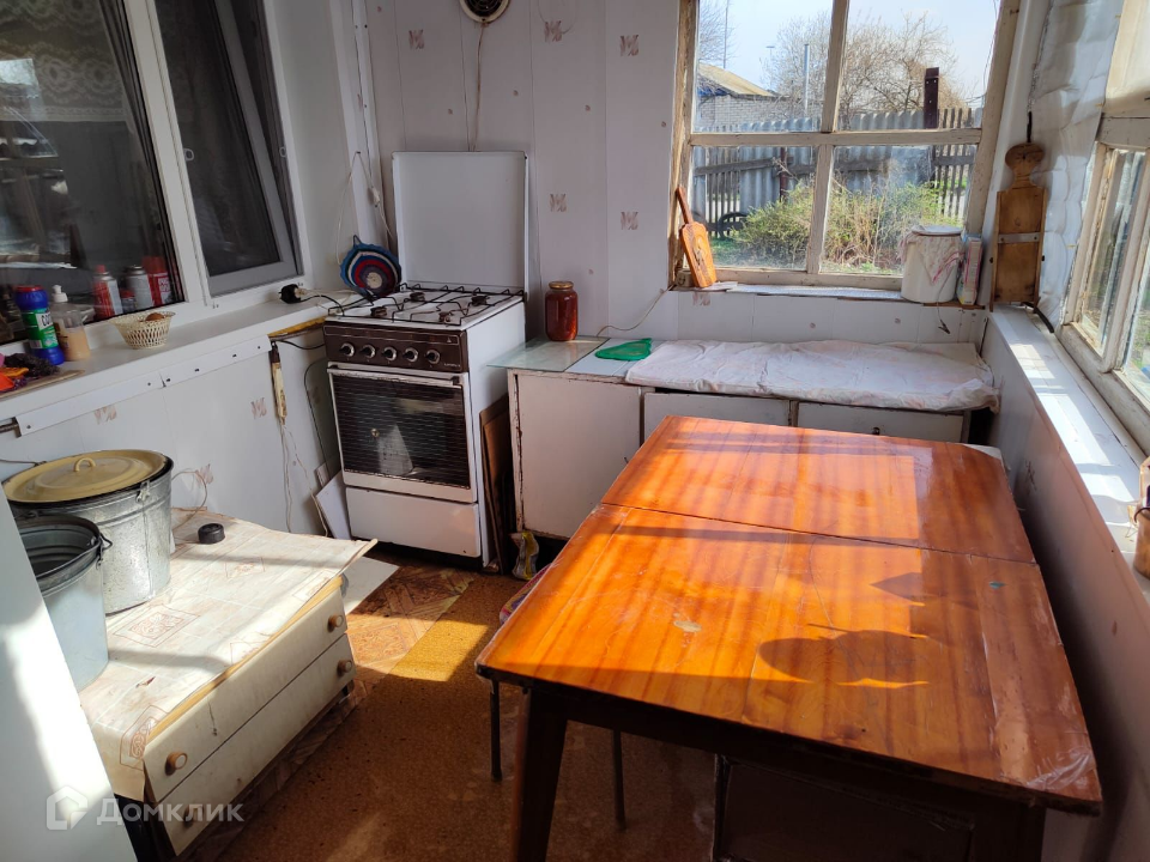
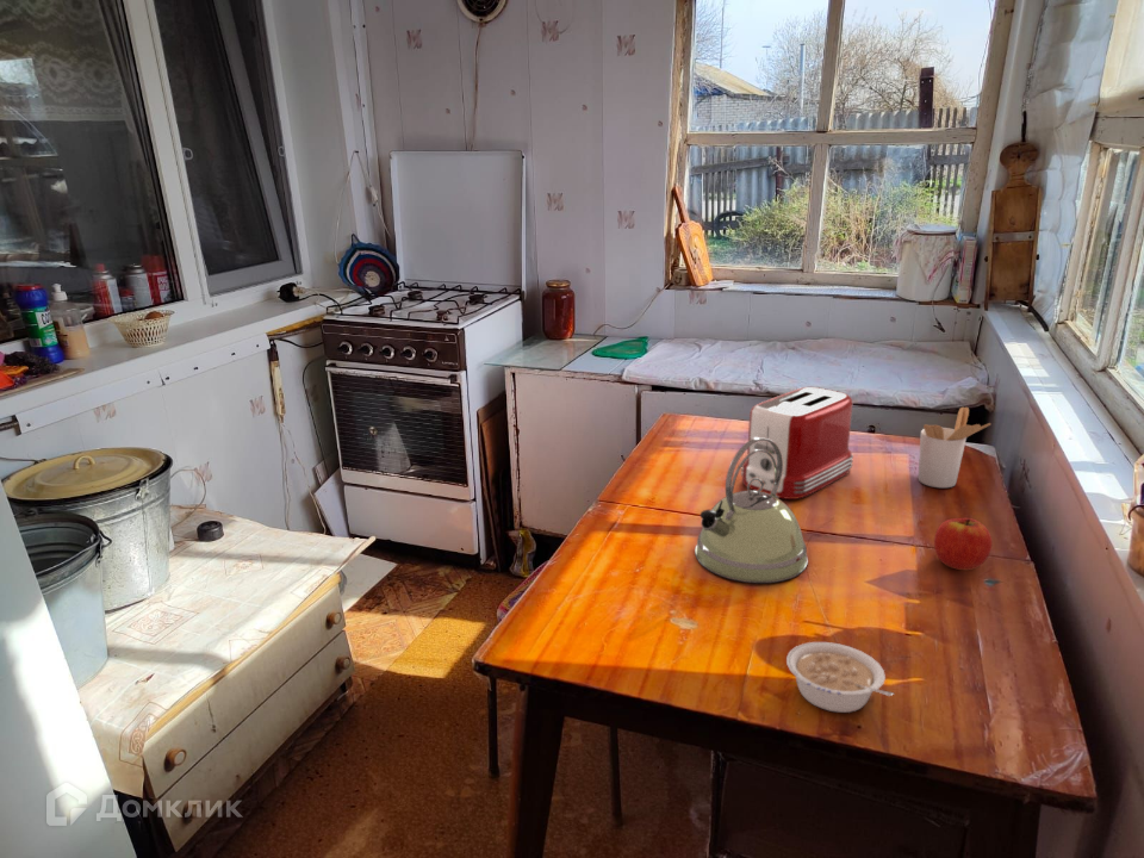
+ toaster (800, 439)
+ legume (838, 678)
+ utensil holder (950, 449)
+ kettle (748, 499)
+ apple (962, 540)
